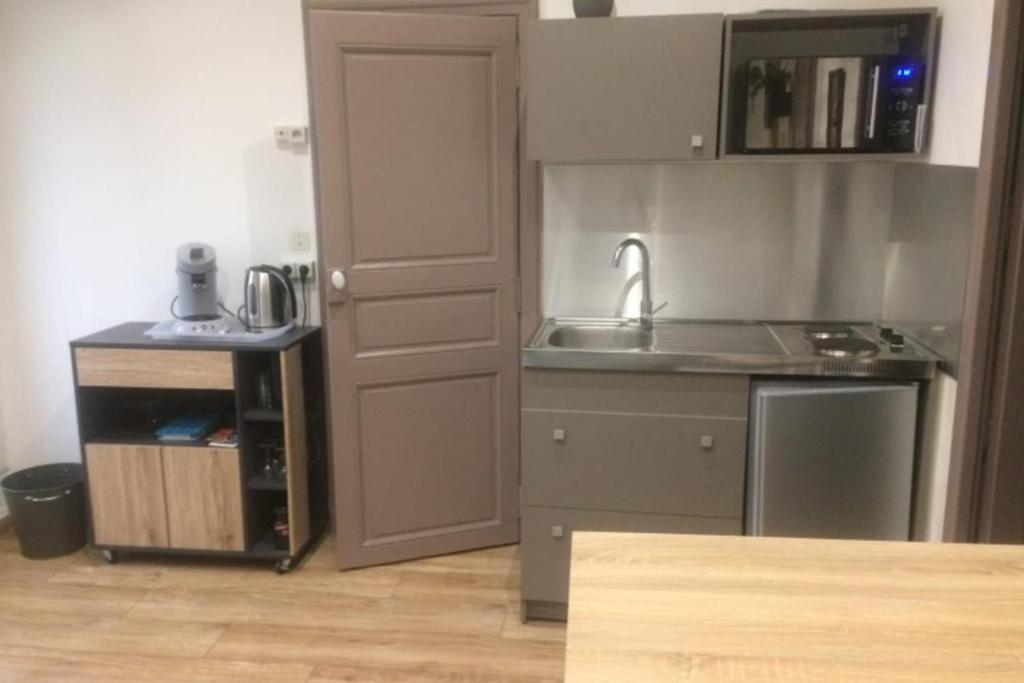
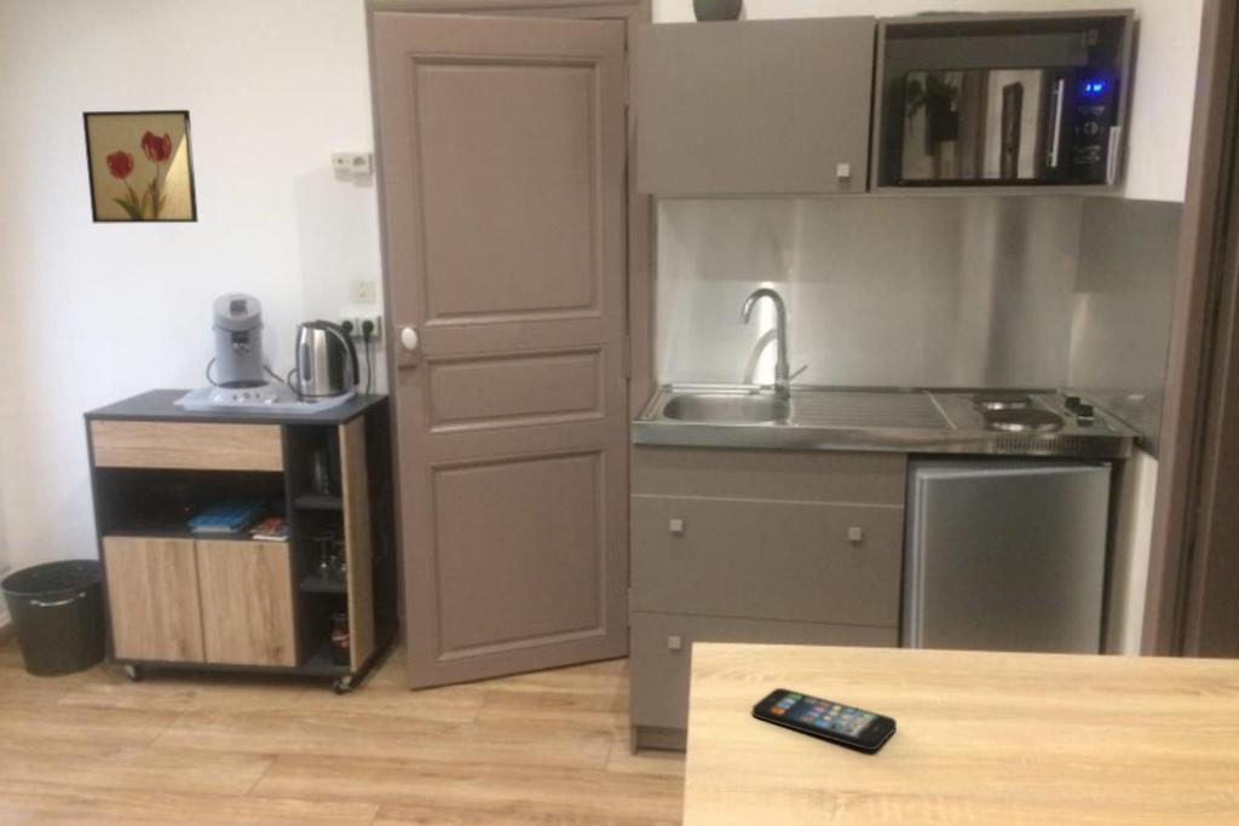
+ wall art (142, 167)
+ smartphone (823, 717)
